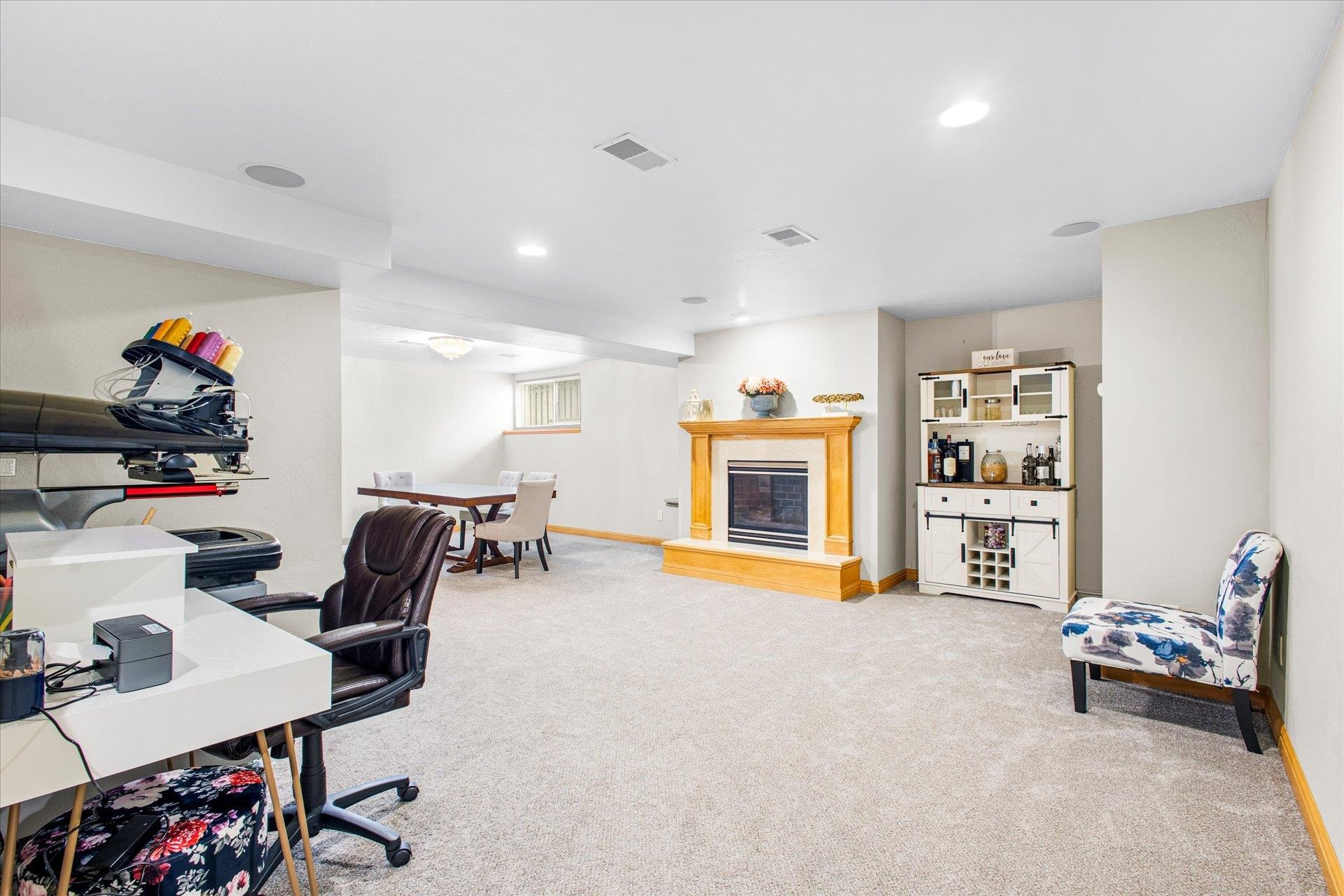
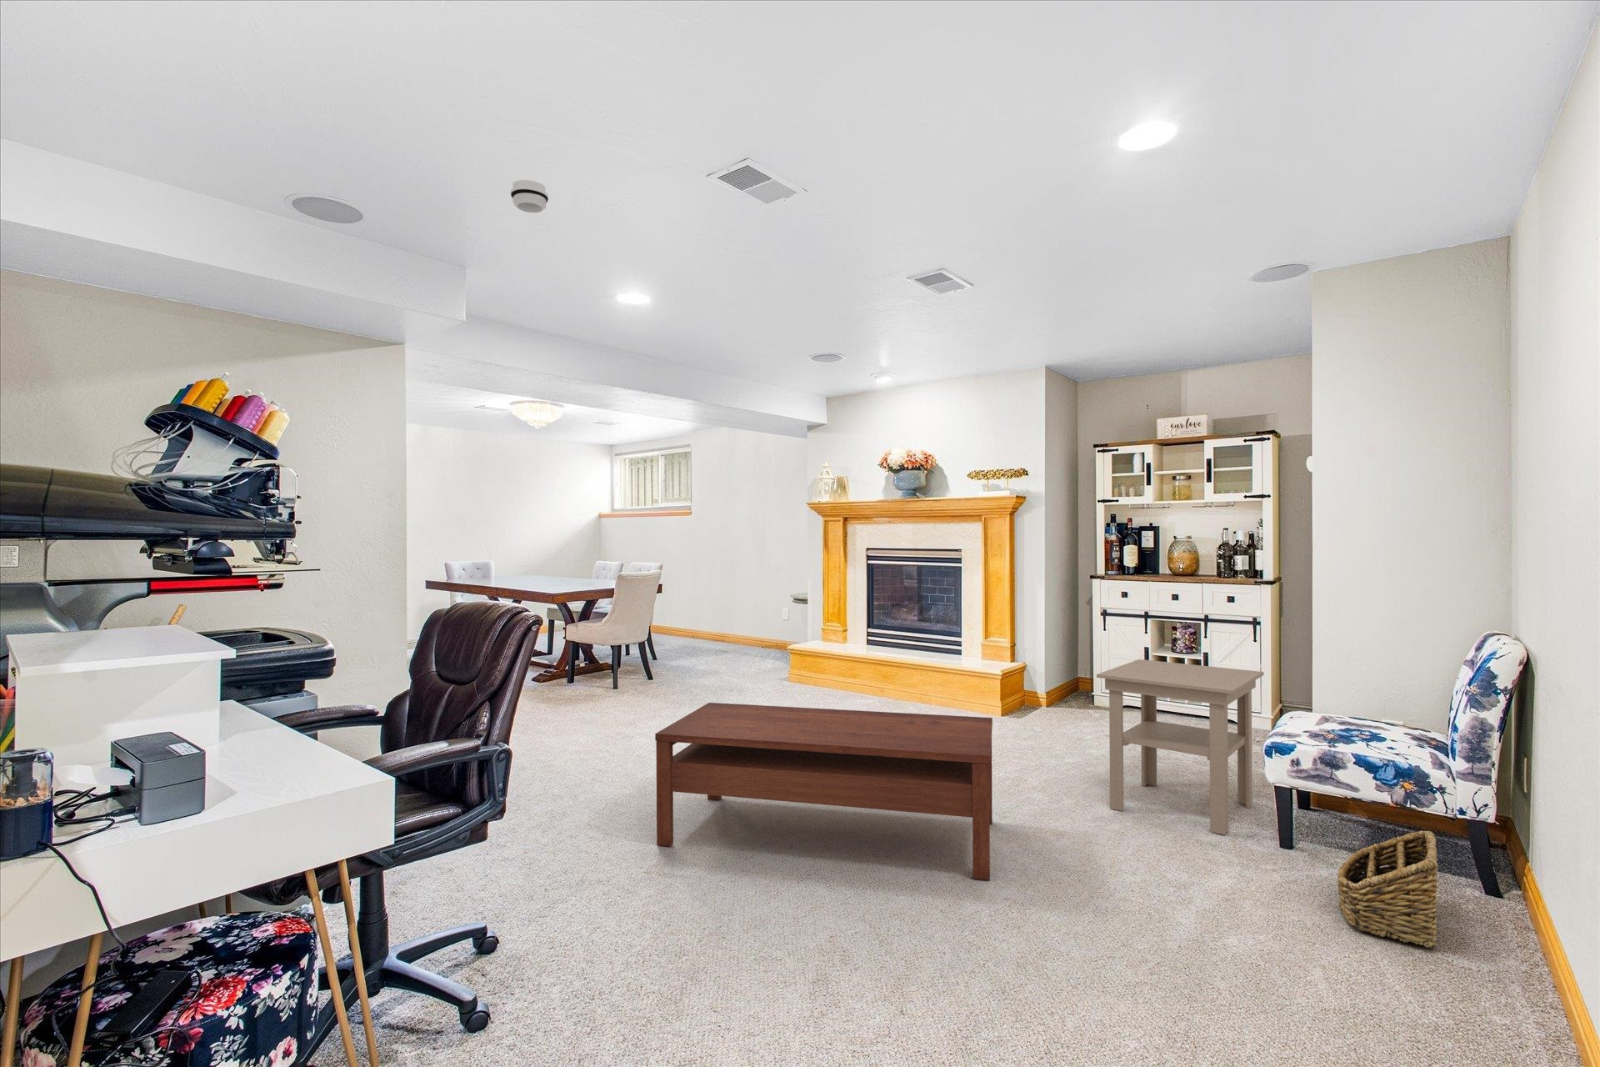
+ basket (1386, 875)
+ coffee table (830, 779)
+ side table (1181, 740)
+ smoke detector (529, 196)
